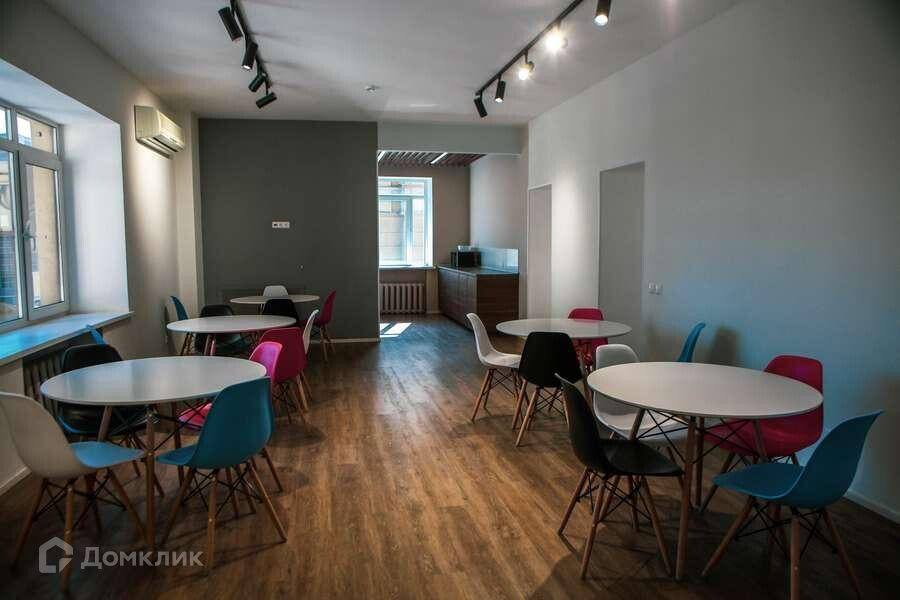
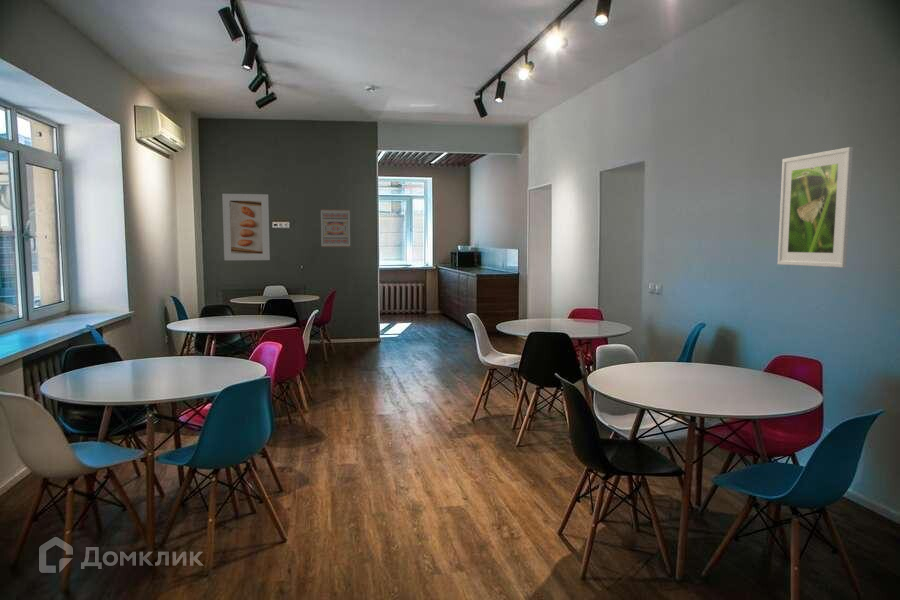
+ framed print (246, 227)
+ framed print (812, 210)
+ wall art (335, 228)
